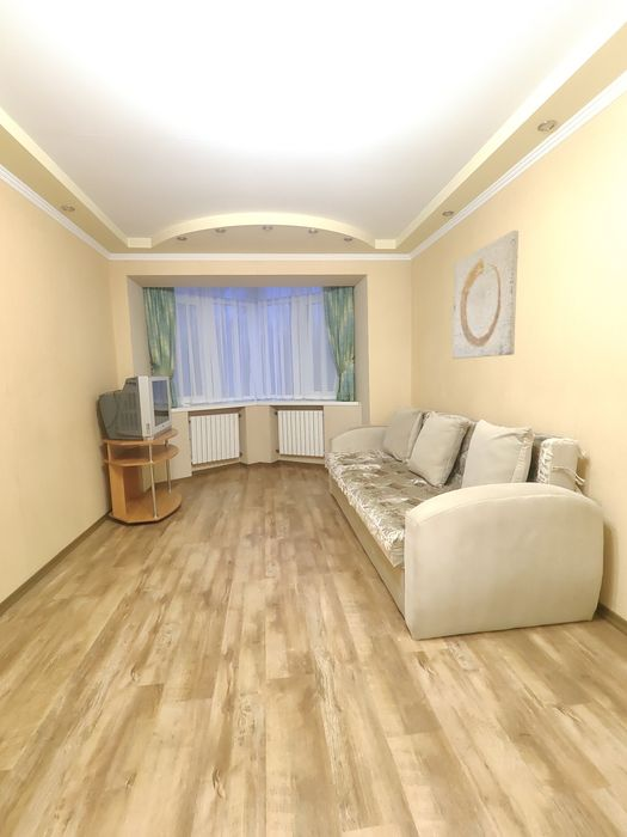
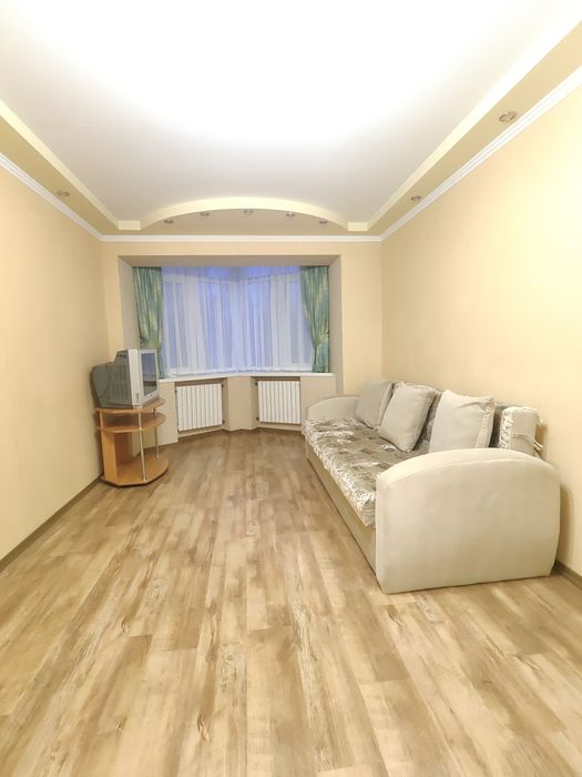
- wall art (480, 304)
